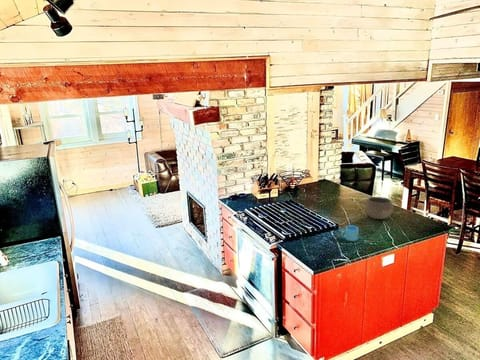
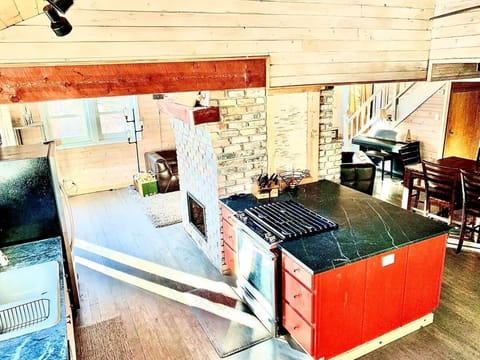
- mug (349, 233)
- bowl (379, 208)
